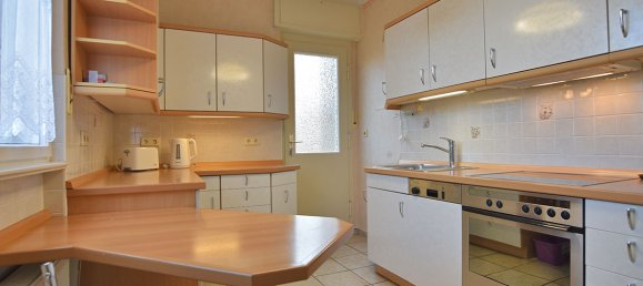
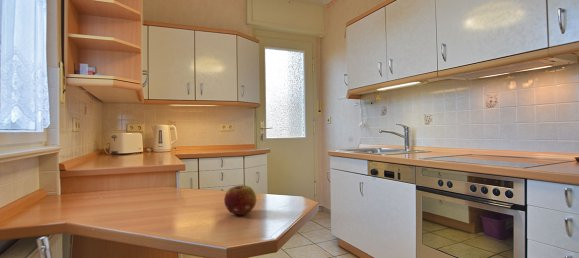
+ fruit (240, 199)
